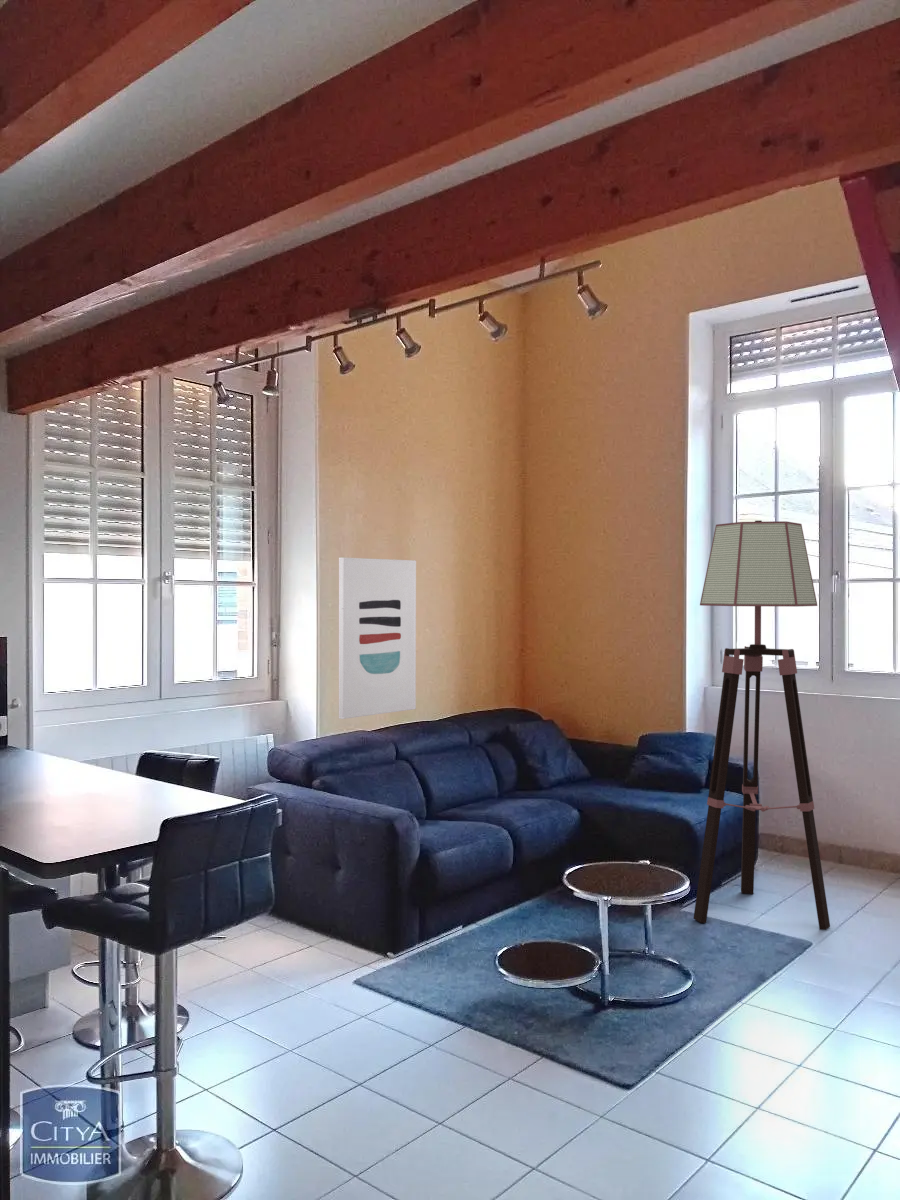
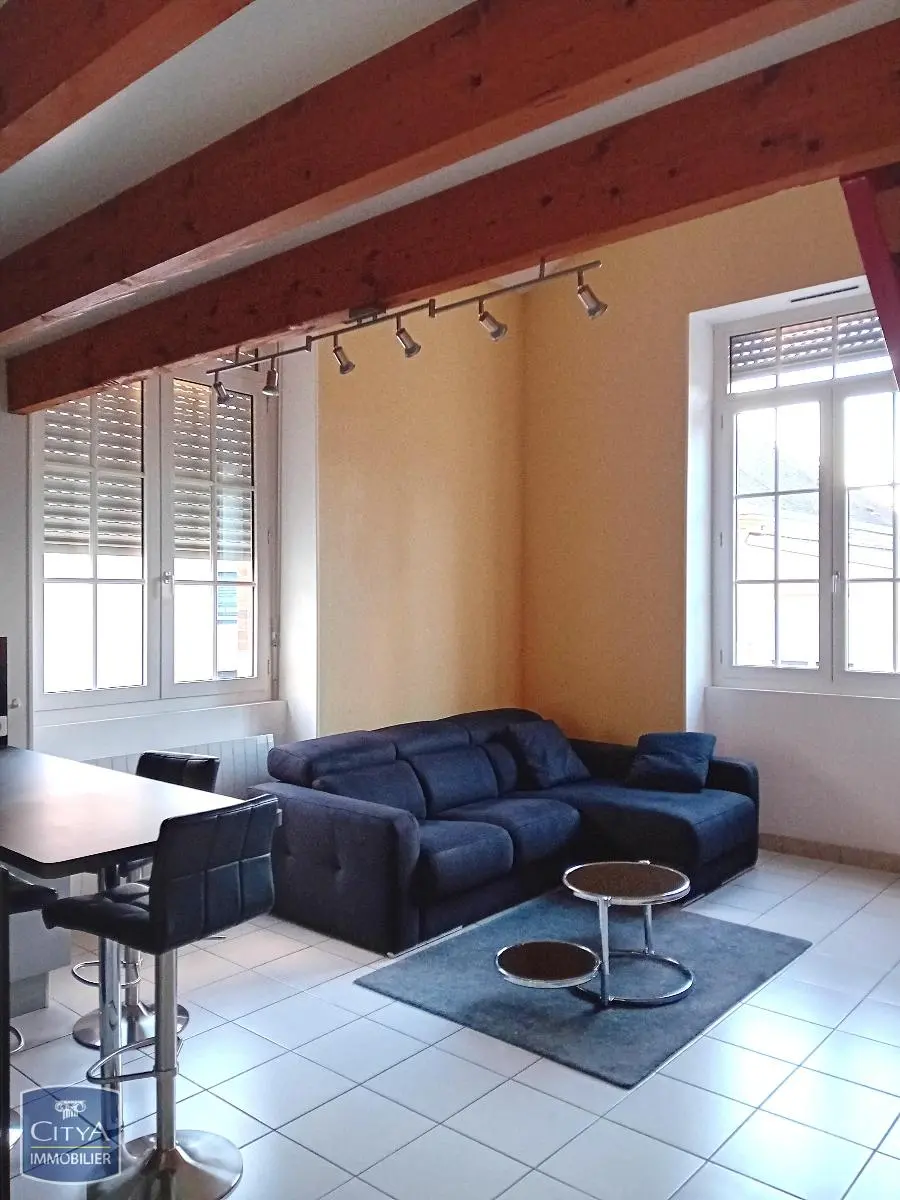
- wall art (379, 636)
- floor lamp (758, 718)
